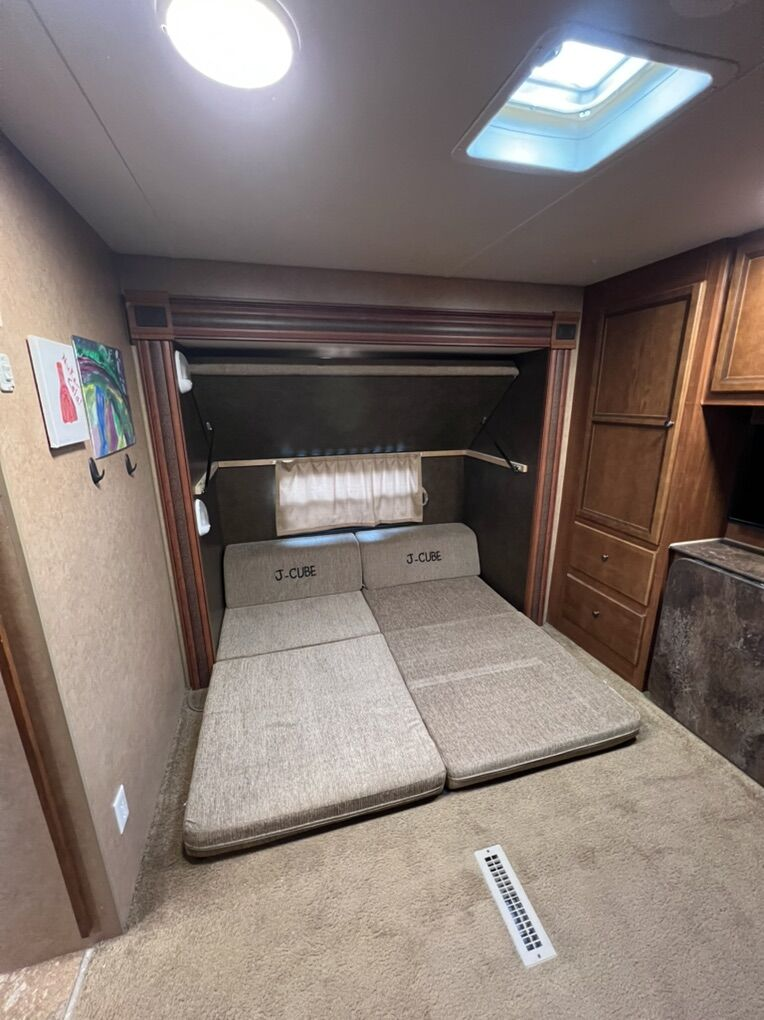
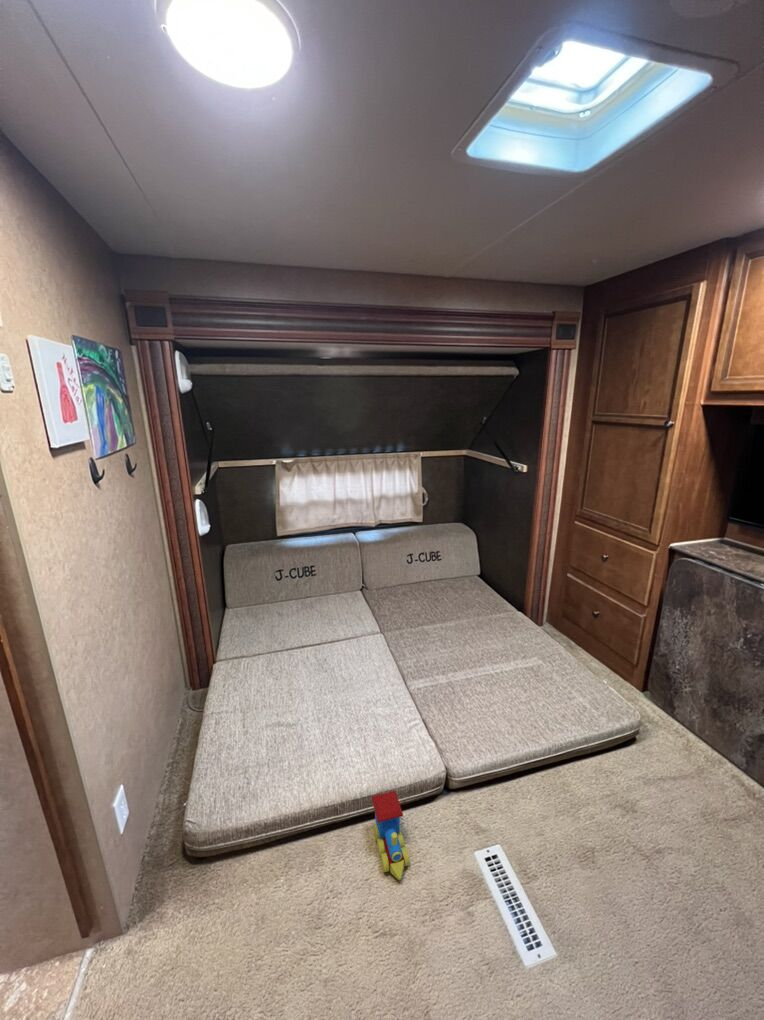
+ toy train (391, 835)
